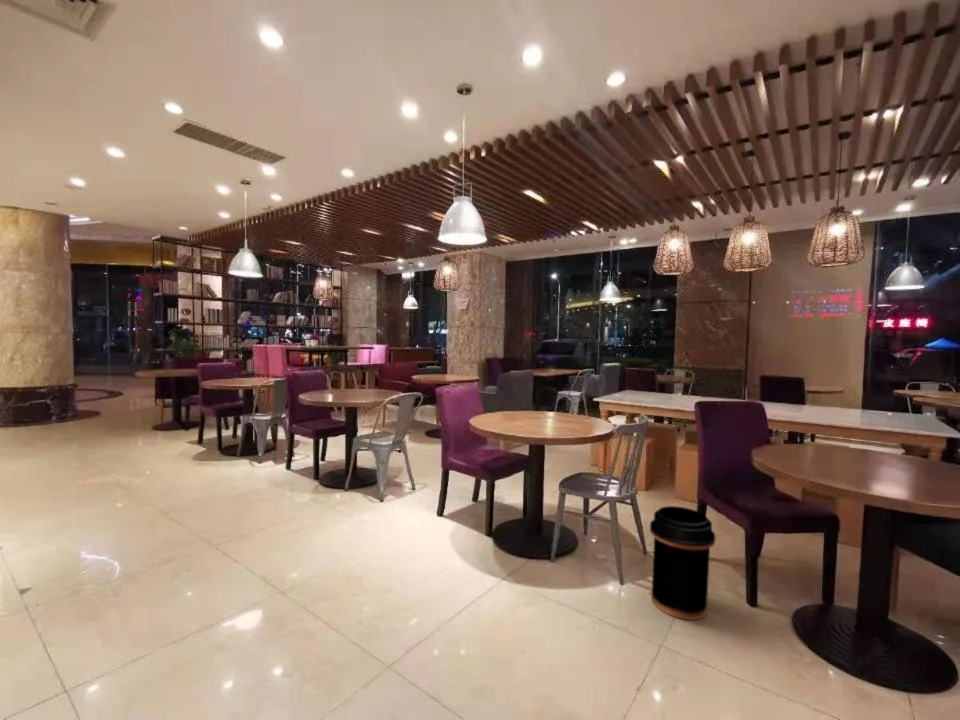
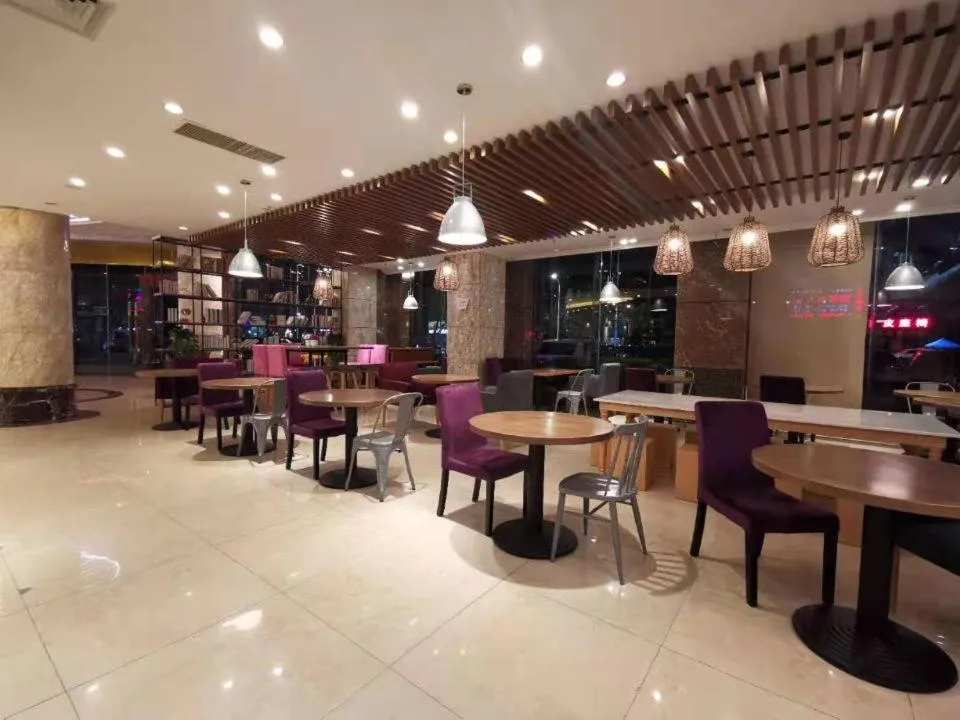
- trash can (680, 559)
